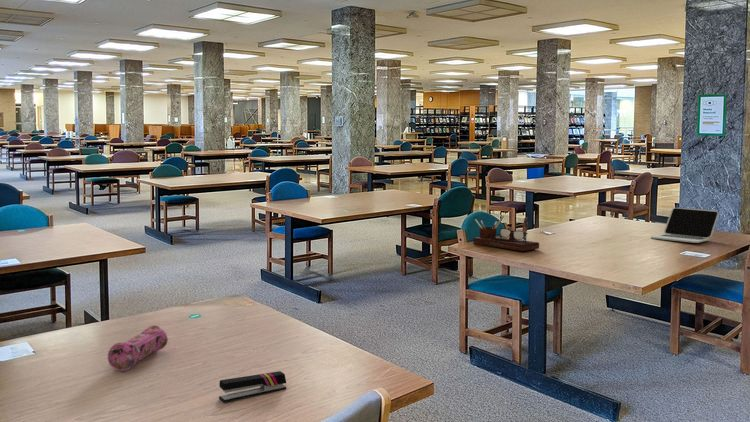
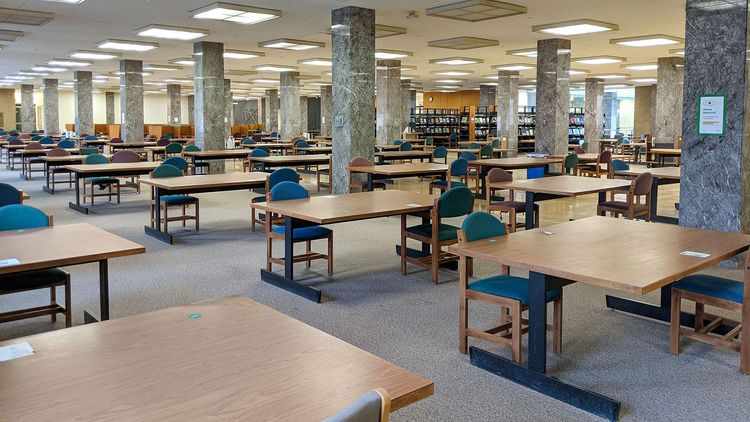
- desk organizer (503, 230)
- pencil case (139, 346)
- laptop (684, 224)
- stapler (253, 384)
